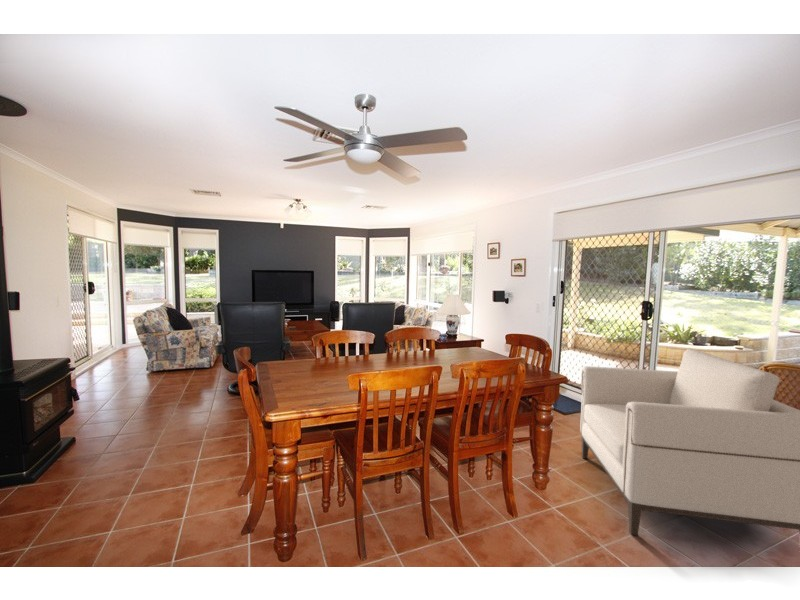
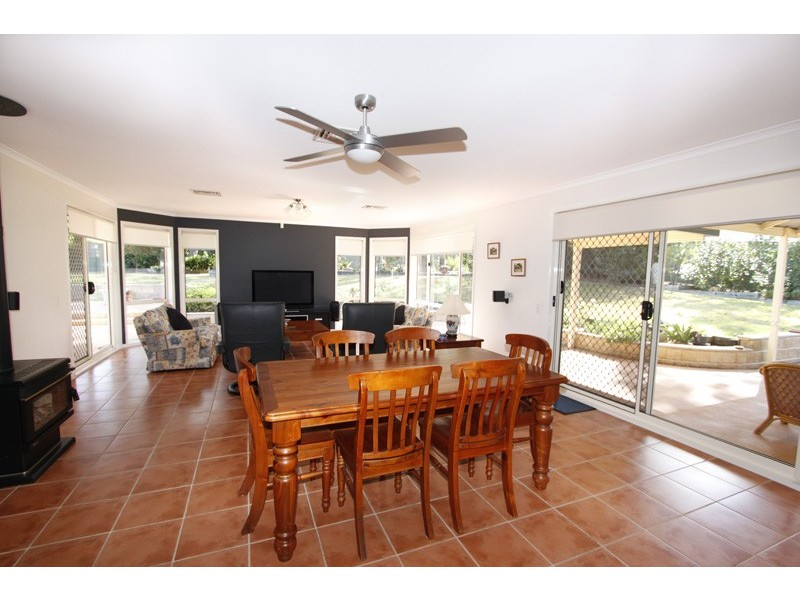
- chair (674, 427)
